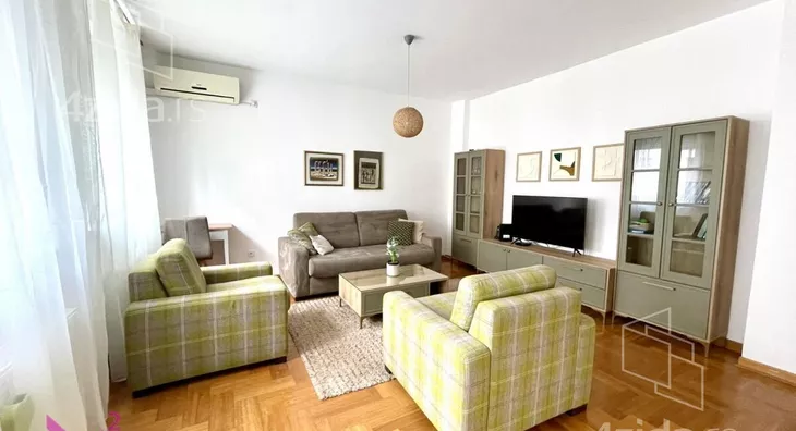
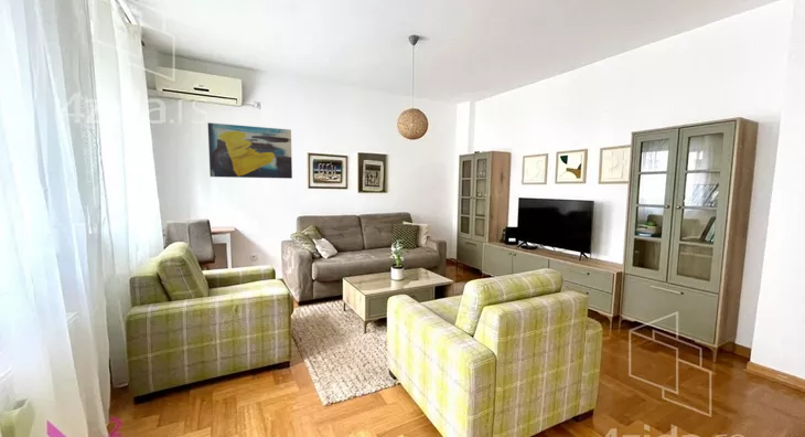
+ wall art (251, 151)
